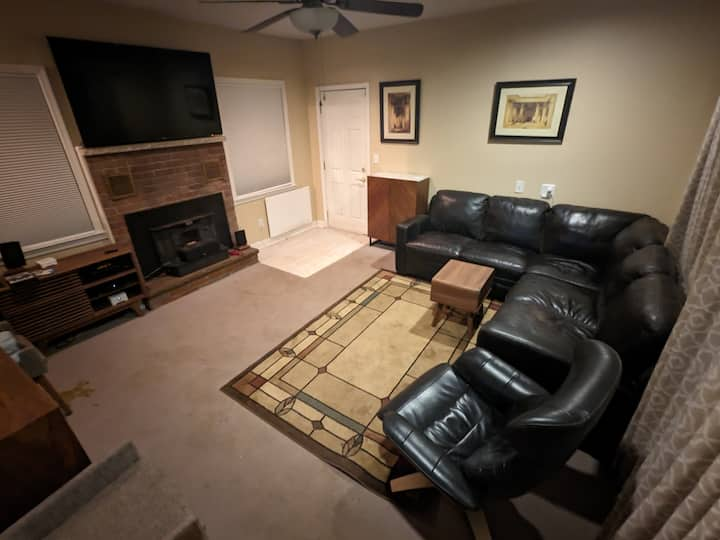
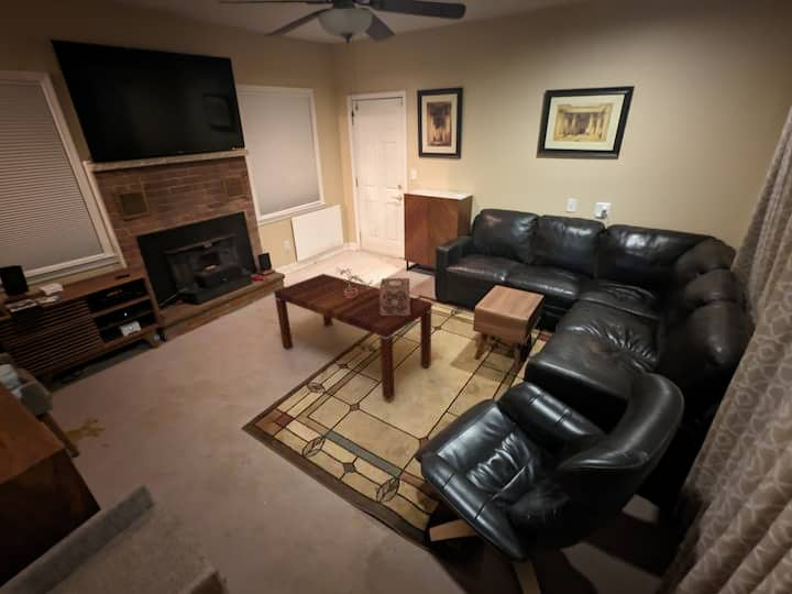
+ decorative box (395, 296)
+ potted plant (355, 279)
+ coffee table (351, 324)
